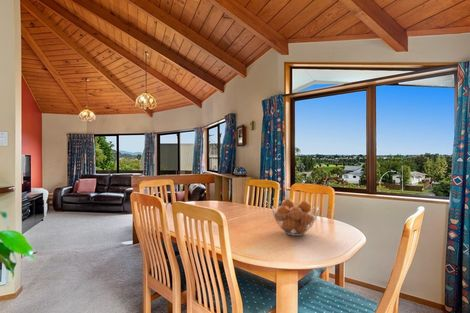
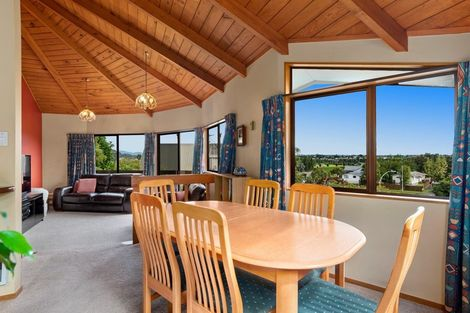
- fruit basket (294, 216)
